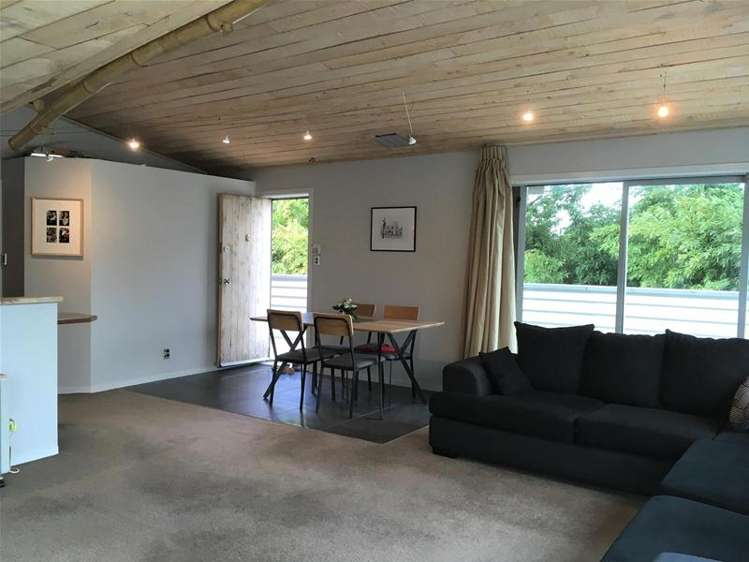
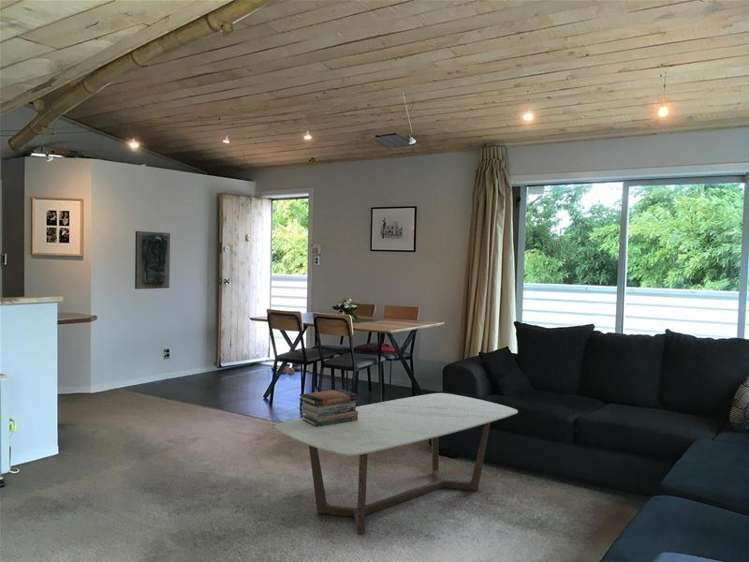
+ coffee table (401, 445)
+ relief plaque (154, 260)
+ book stack (328, 407)
